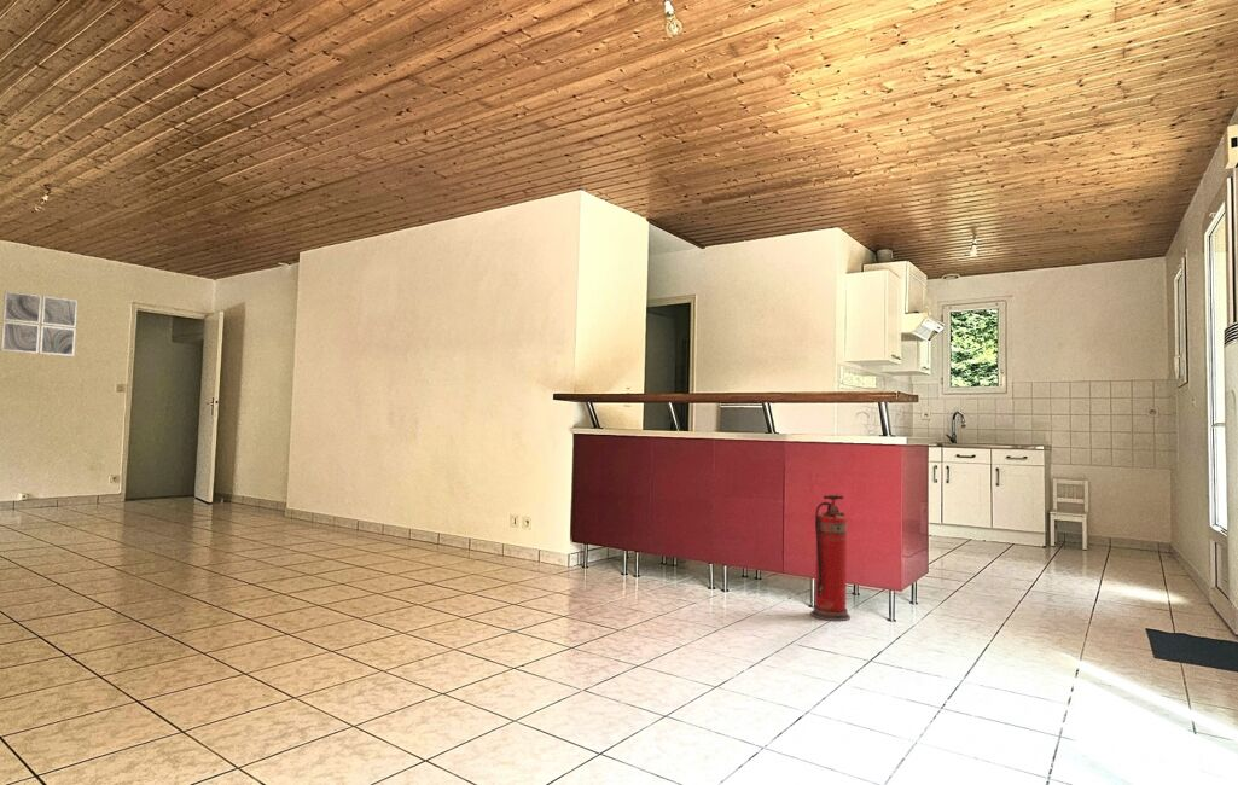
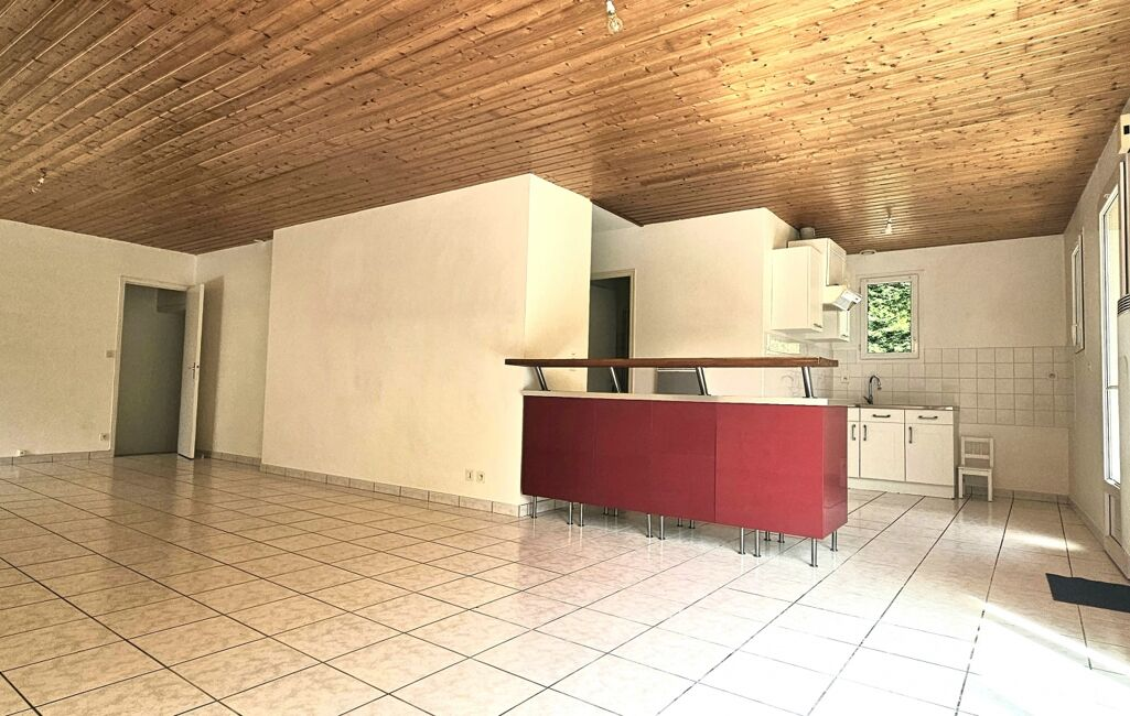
- fire extinguisher (830, 554)
- wall art (39, 325)
